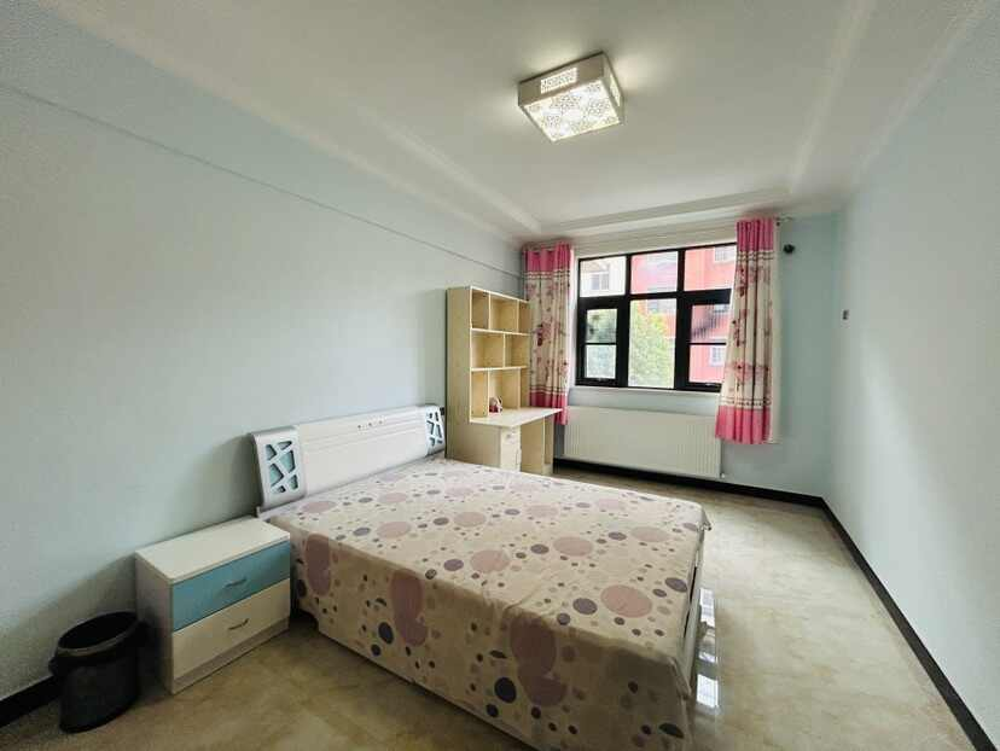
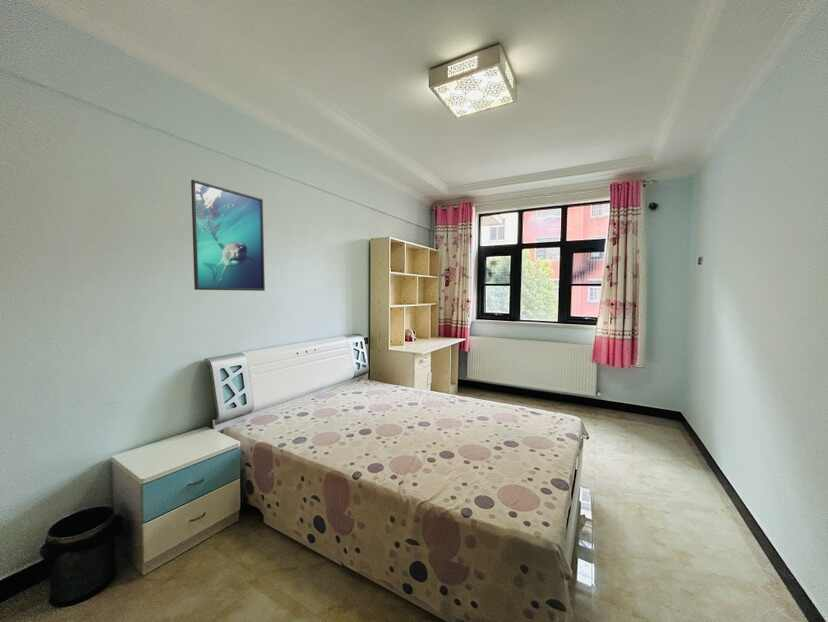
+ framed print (231, 240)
